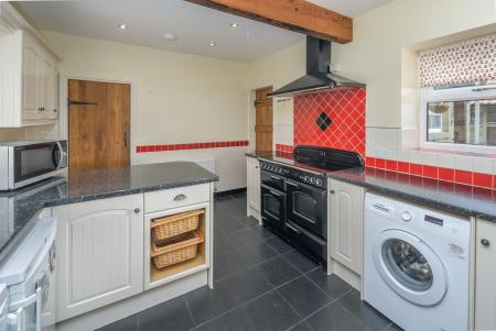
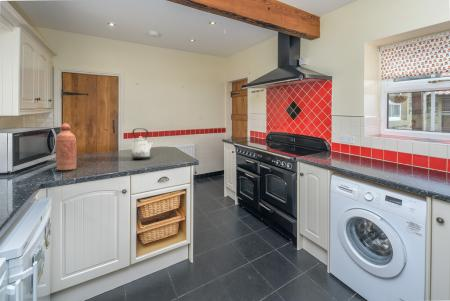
+ bottle (66, 146)
+ kettle (143, 143)
